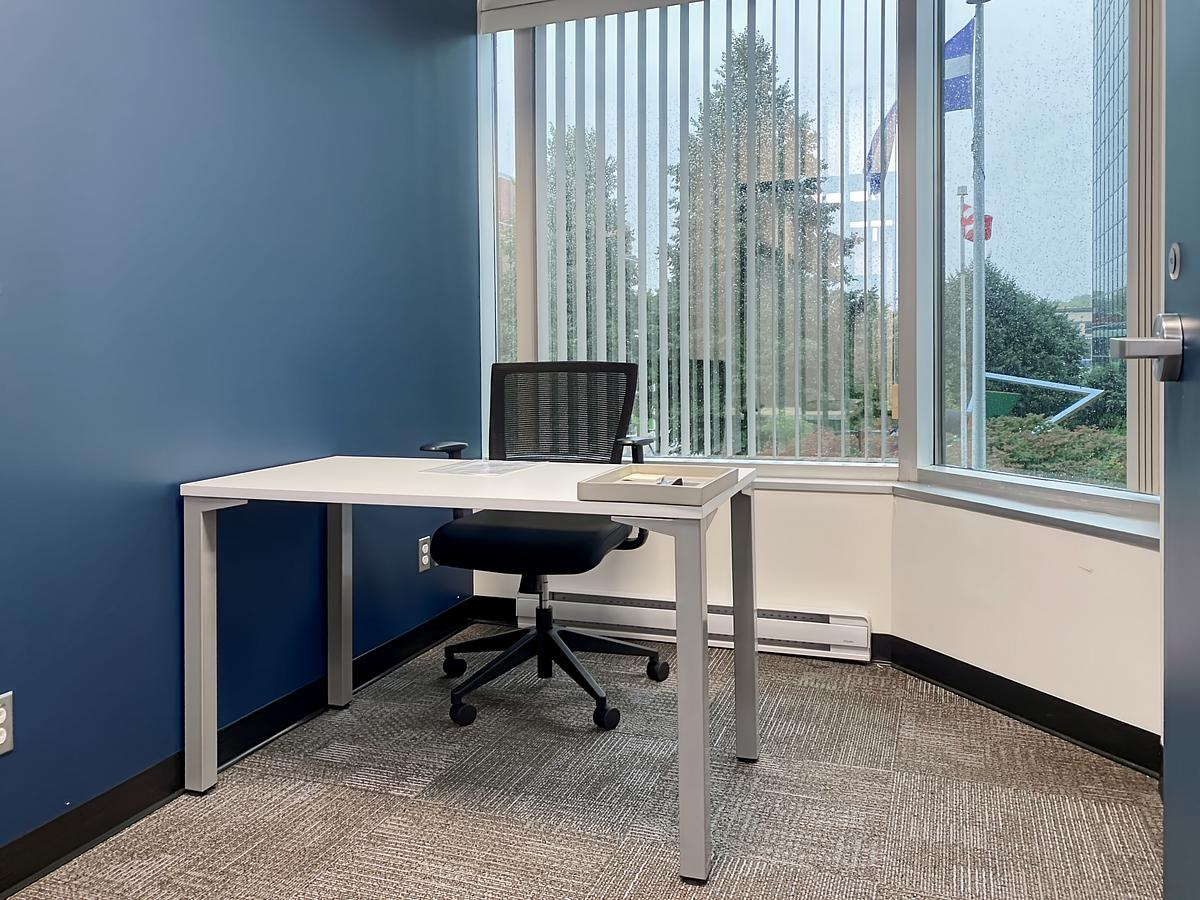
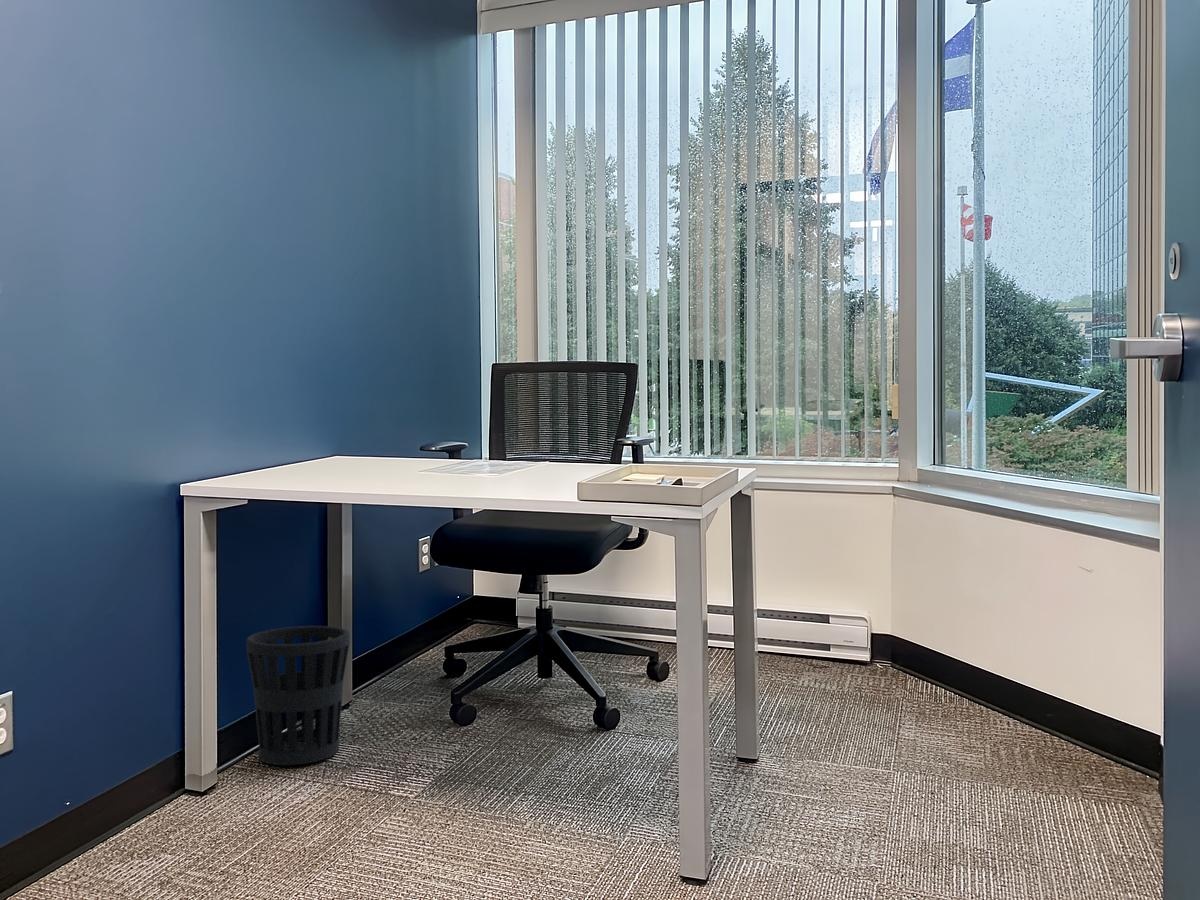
+ wastebasket (299, 693)
